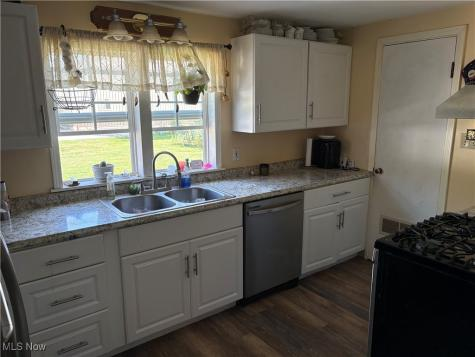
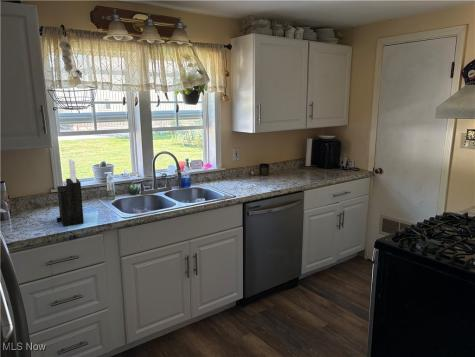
+ knife block (66, 191)
